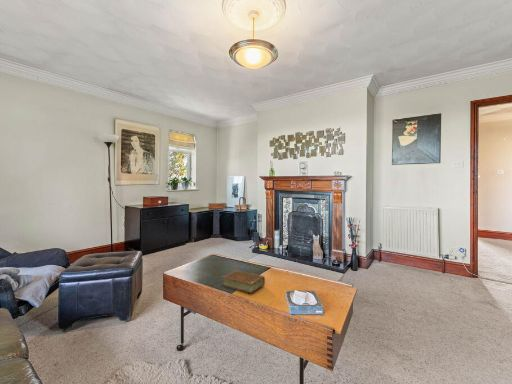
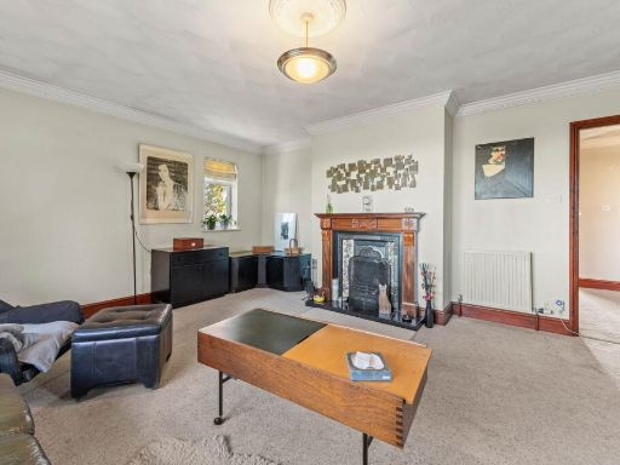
- book (243, 280)
